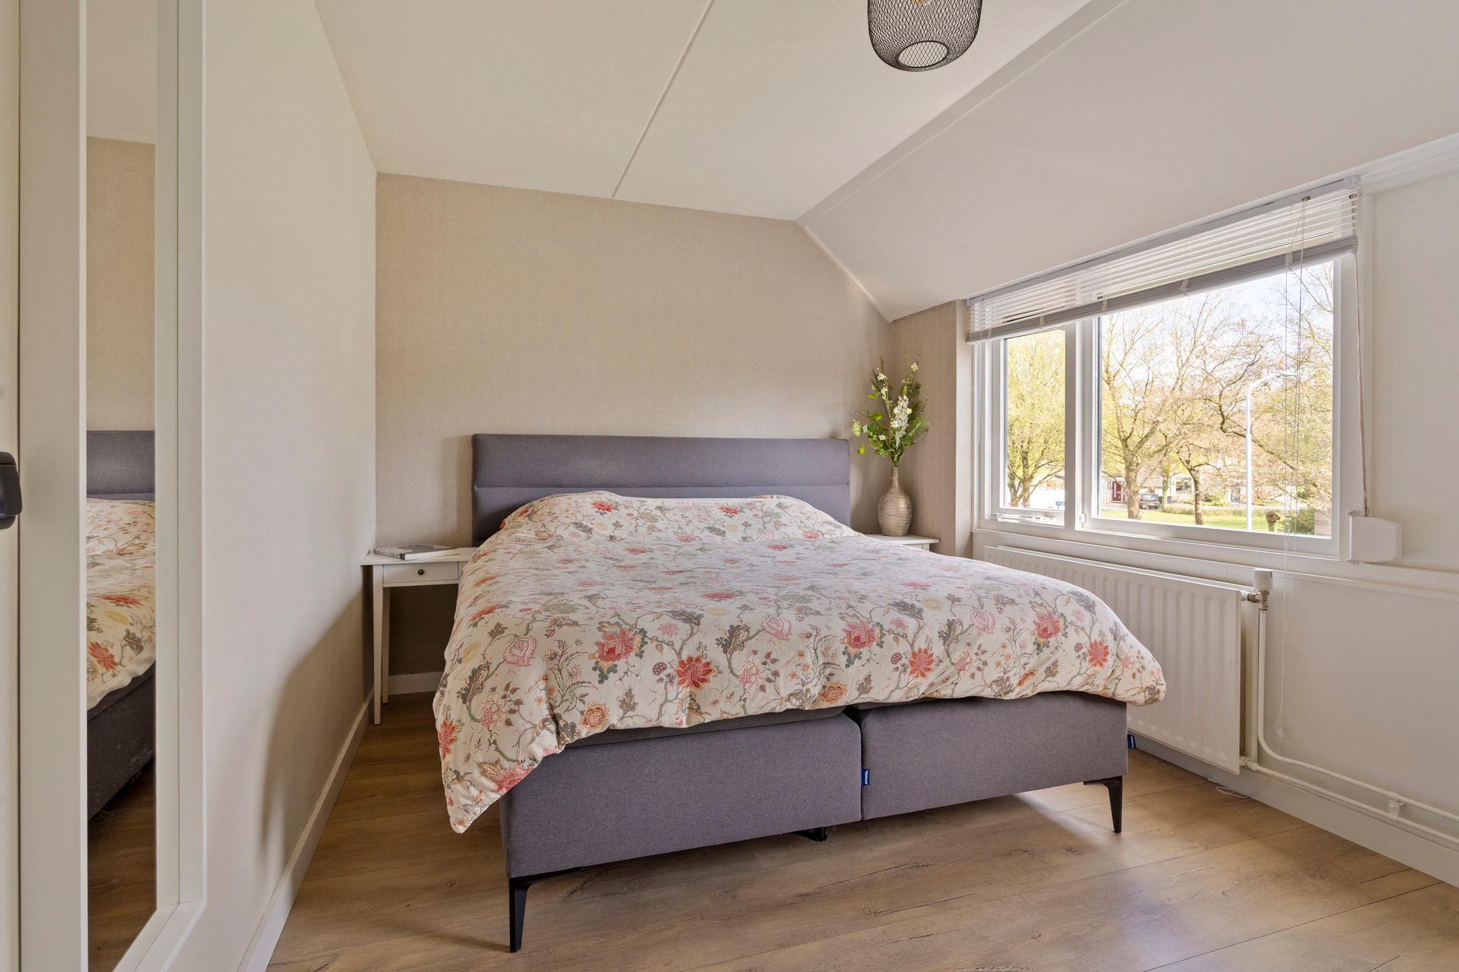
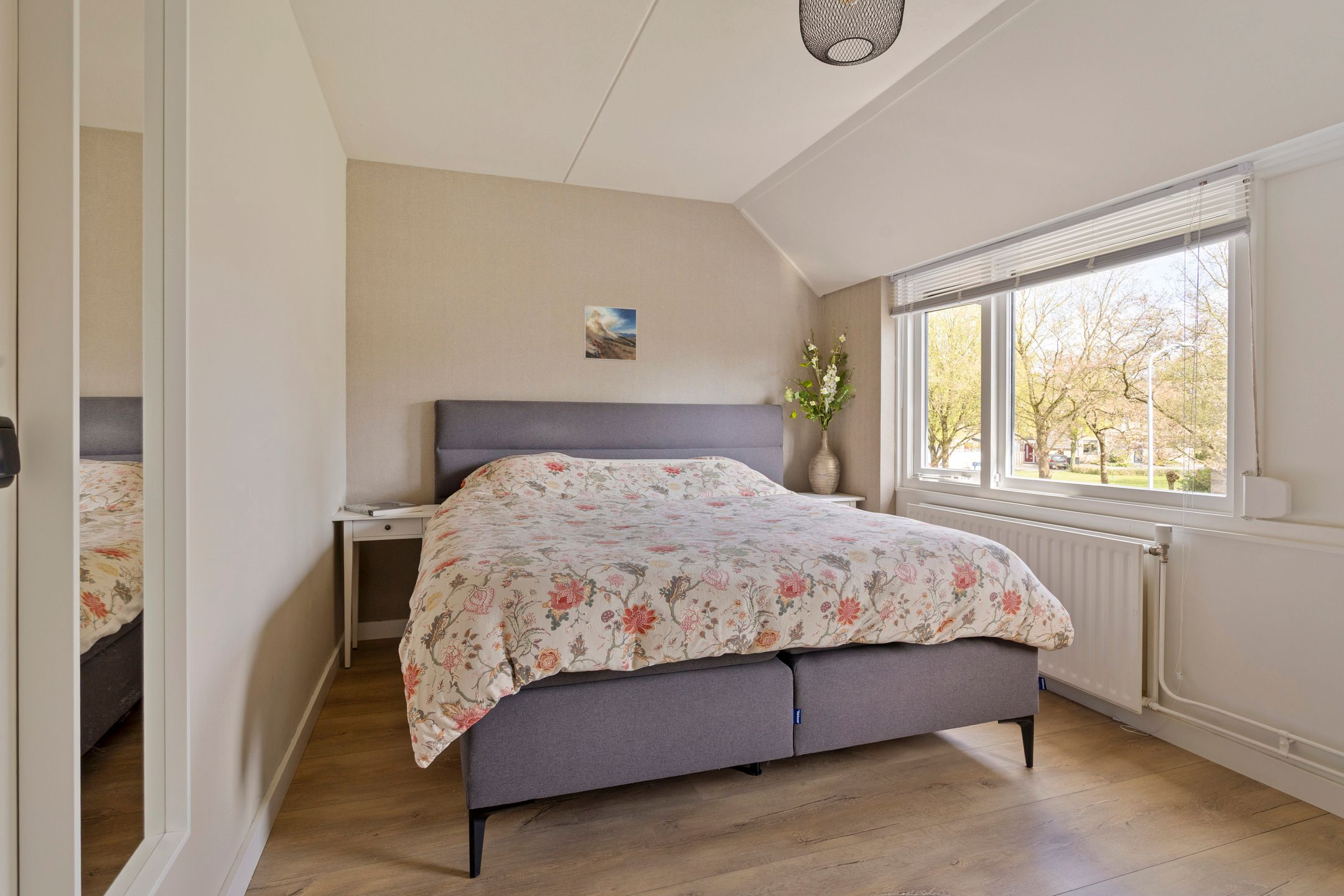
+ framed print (610, 334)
